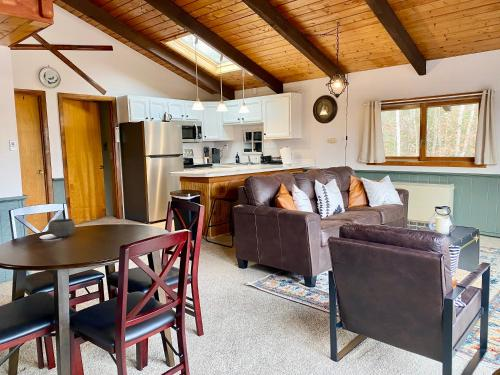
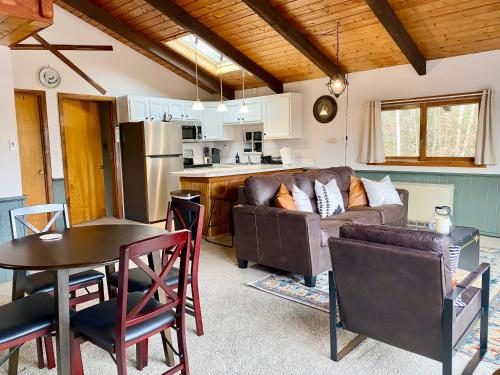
- bowl (61, 228)
